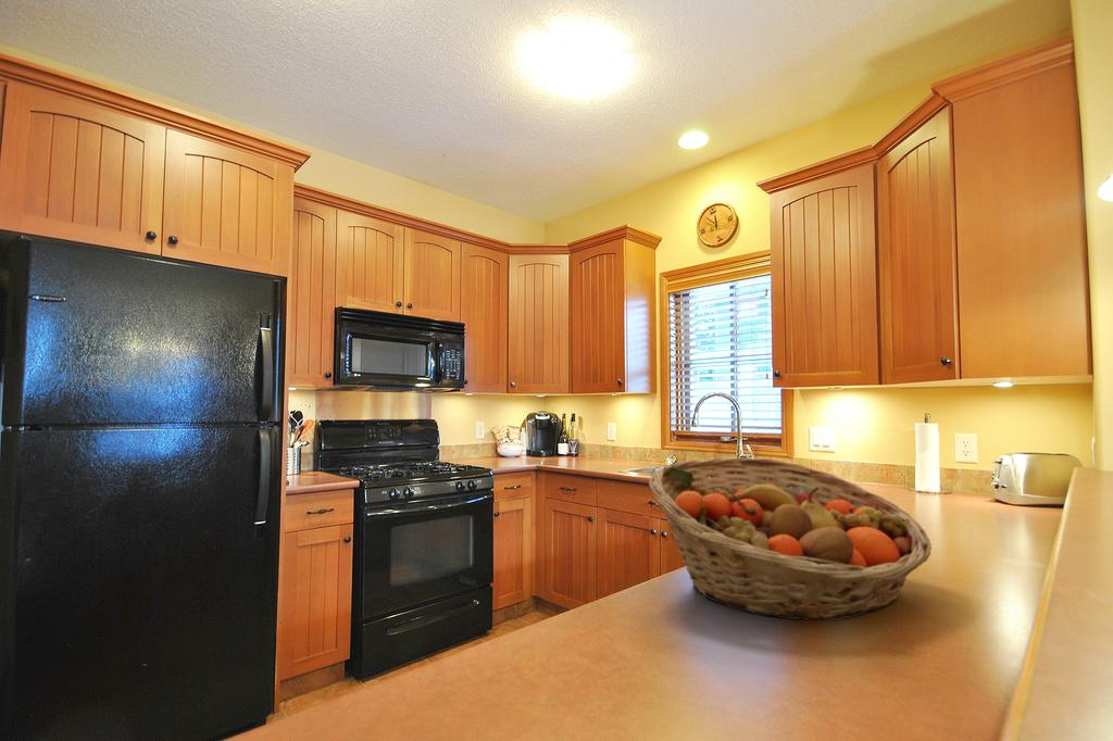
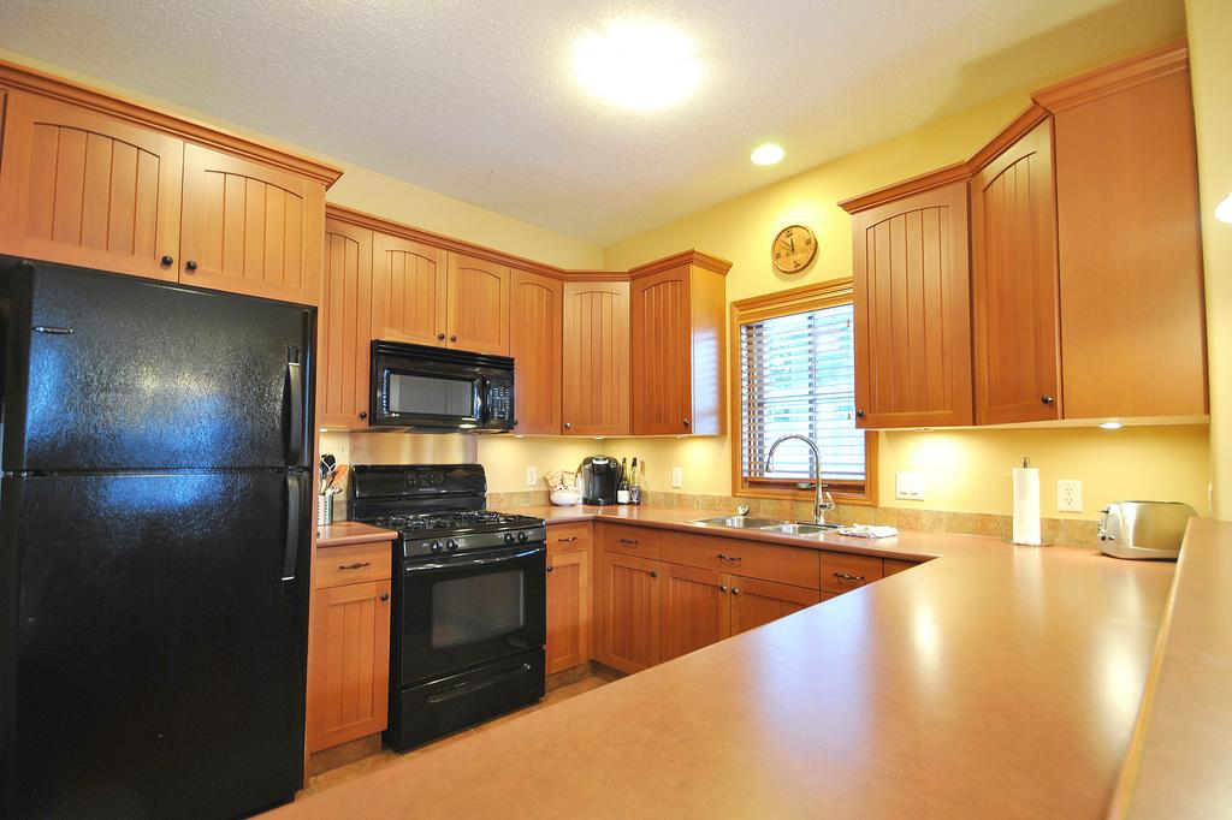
- fruit basket (783, 526)
